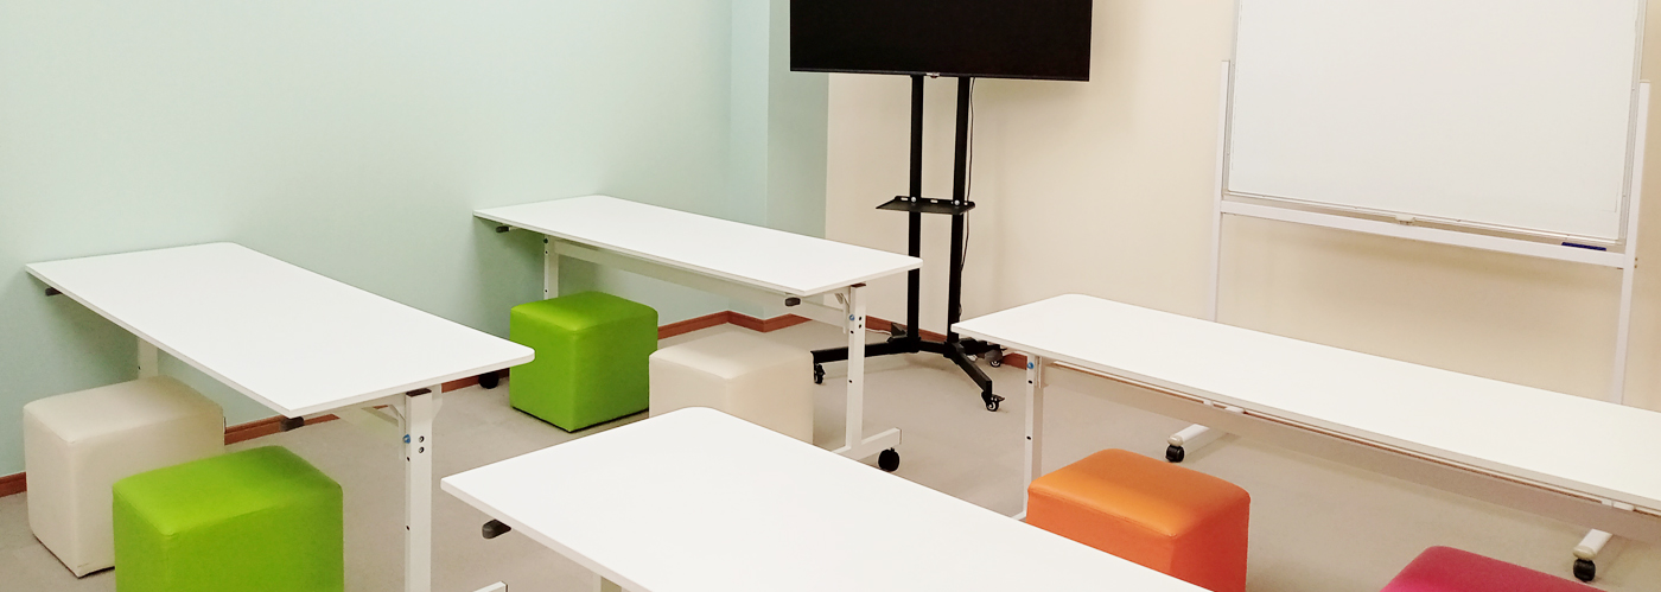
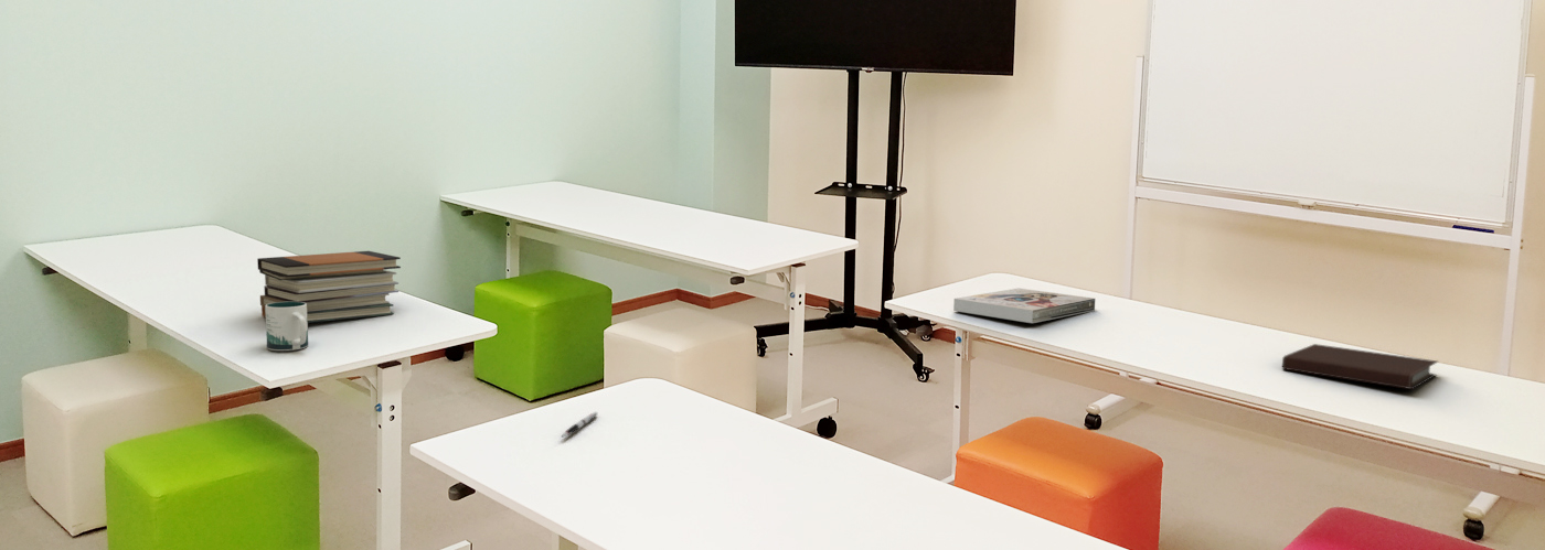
+ notebook (1360, 365)
+ pen (579, 424)
+ mug (290, 326)
+ book stack (330, 285)
+ book (1024, 304)
